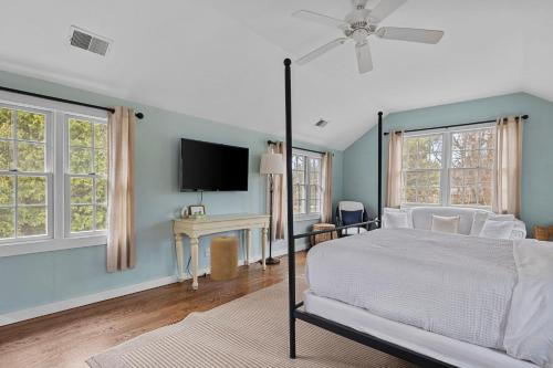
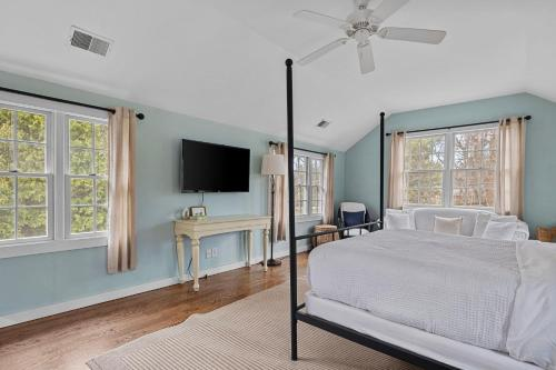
- basket (223, 256)
